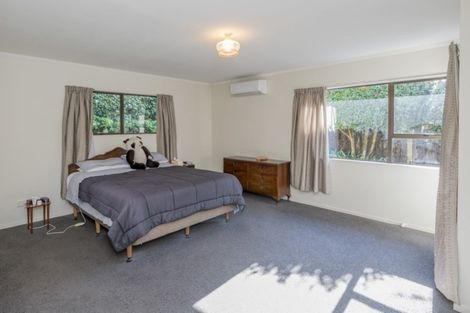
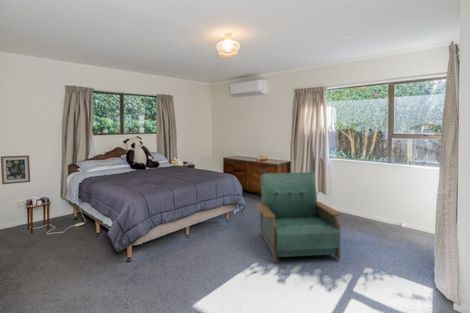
+ wall art (15, 169)
+ armchair (295, 210)
